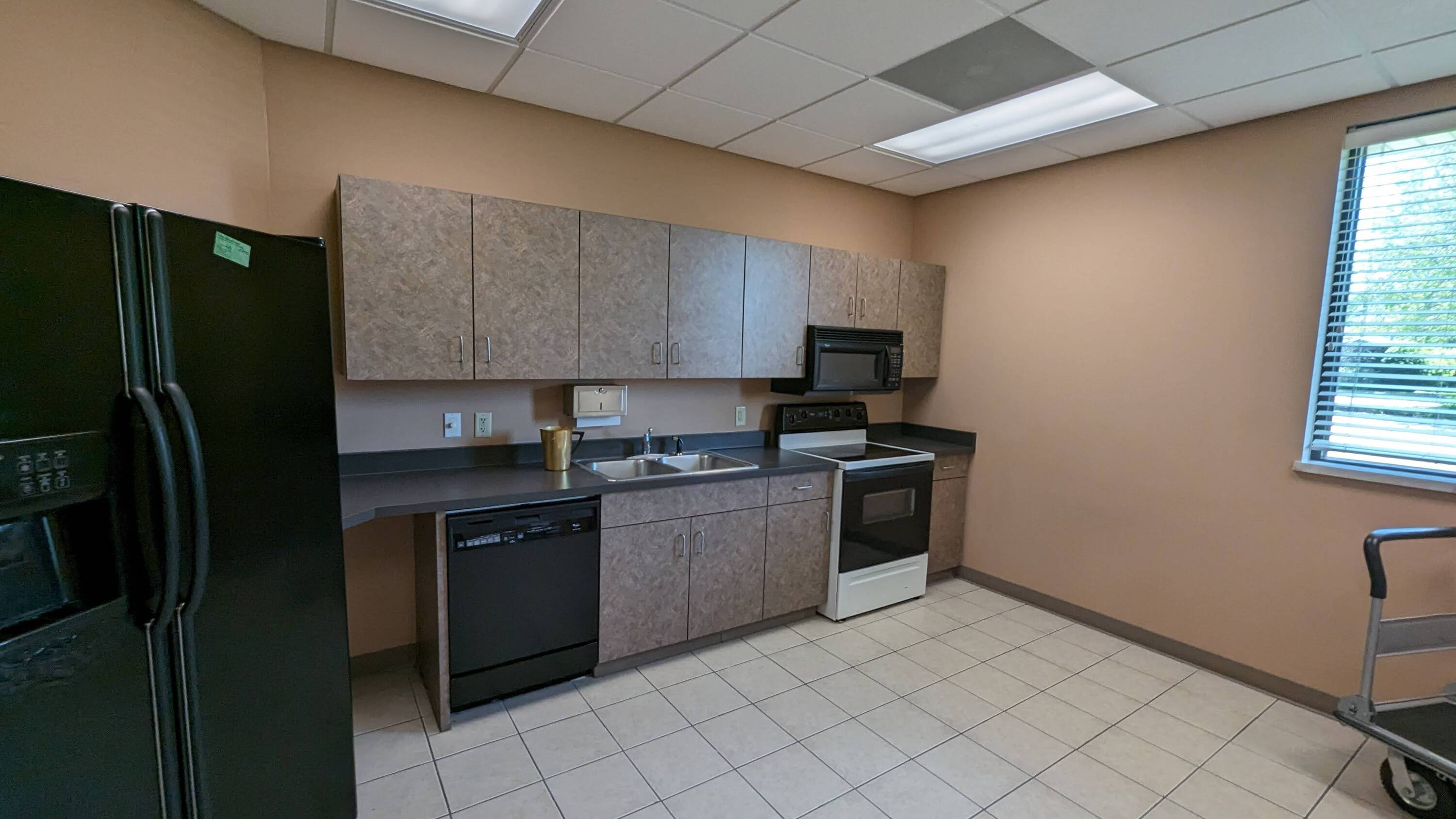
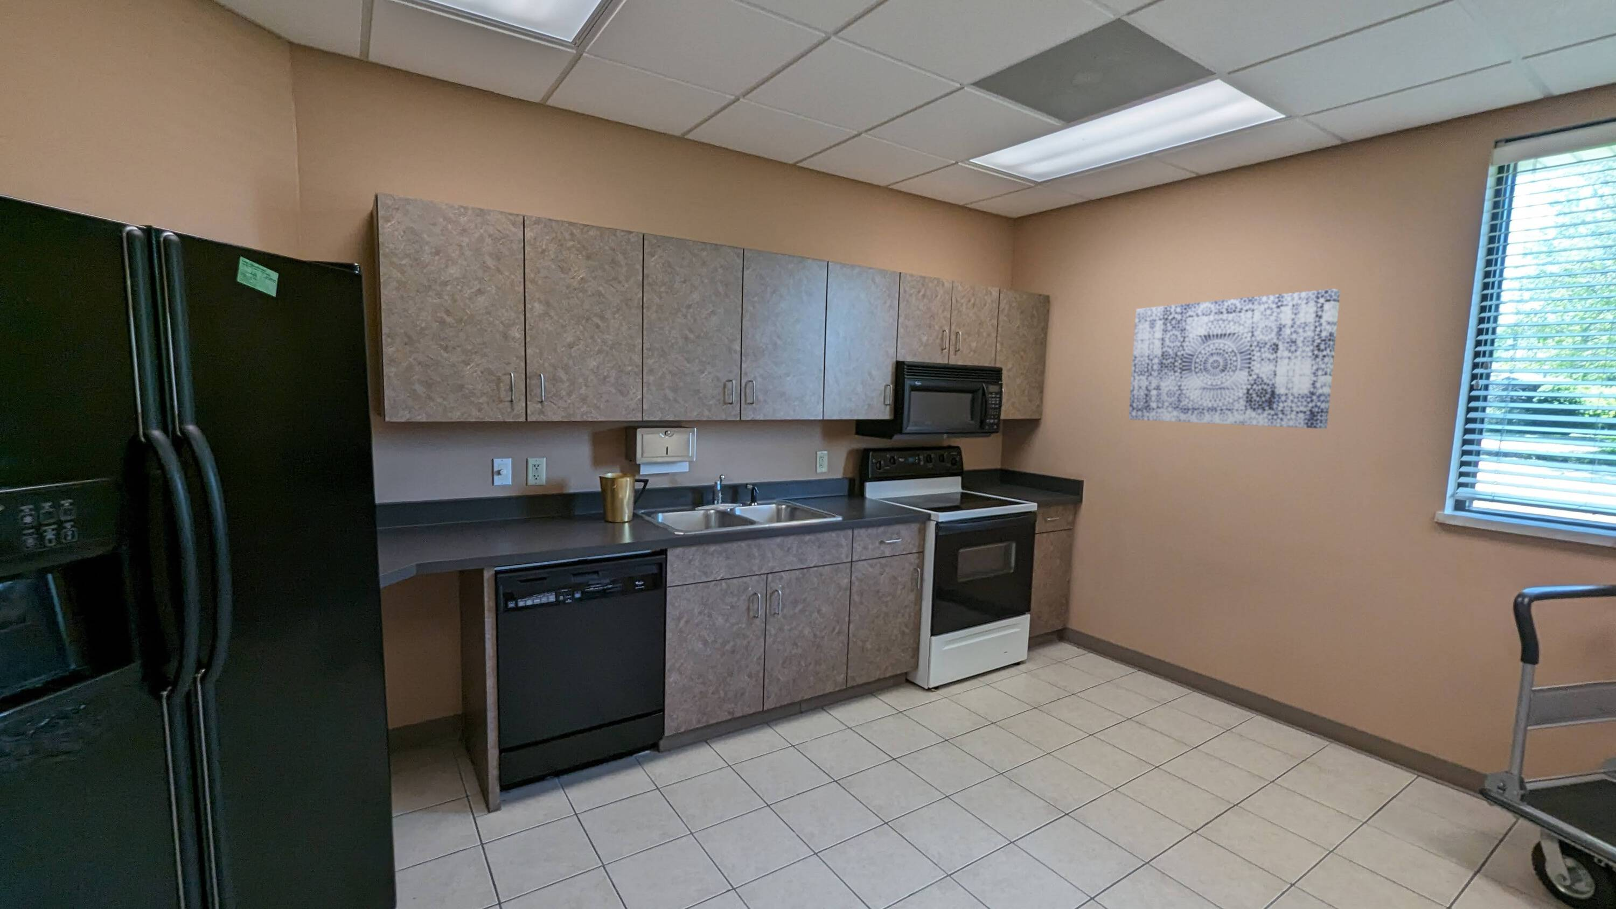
+ wall art (1222, 363)
